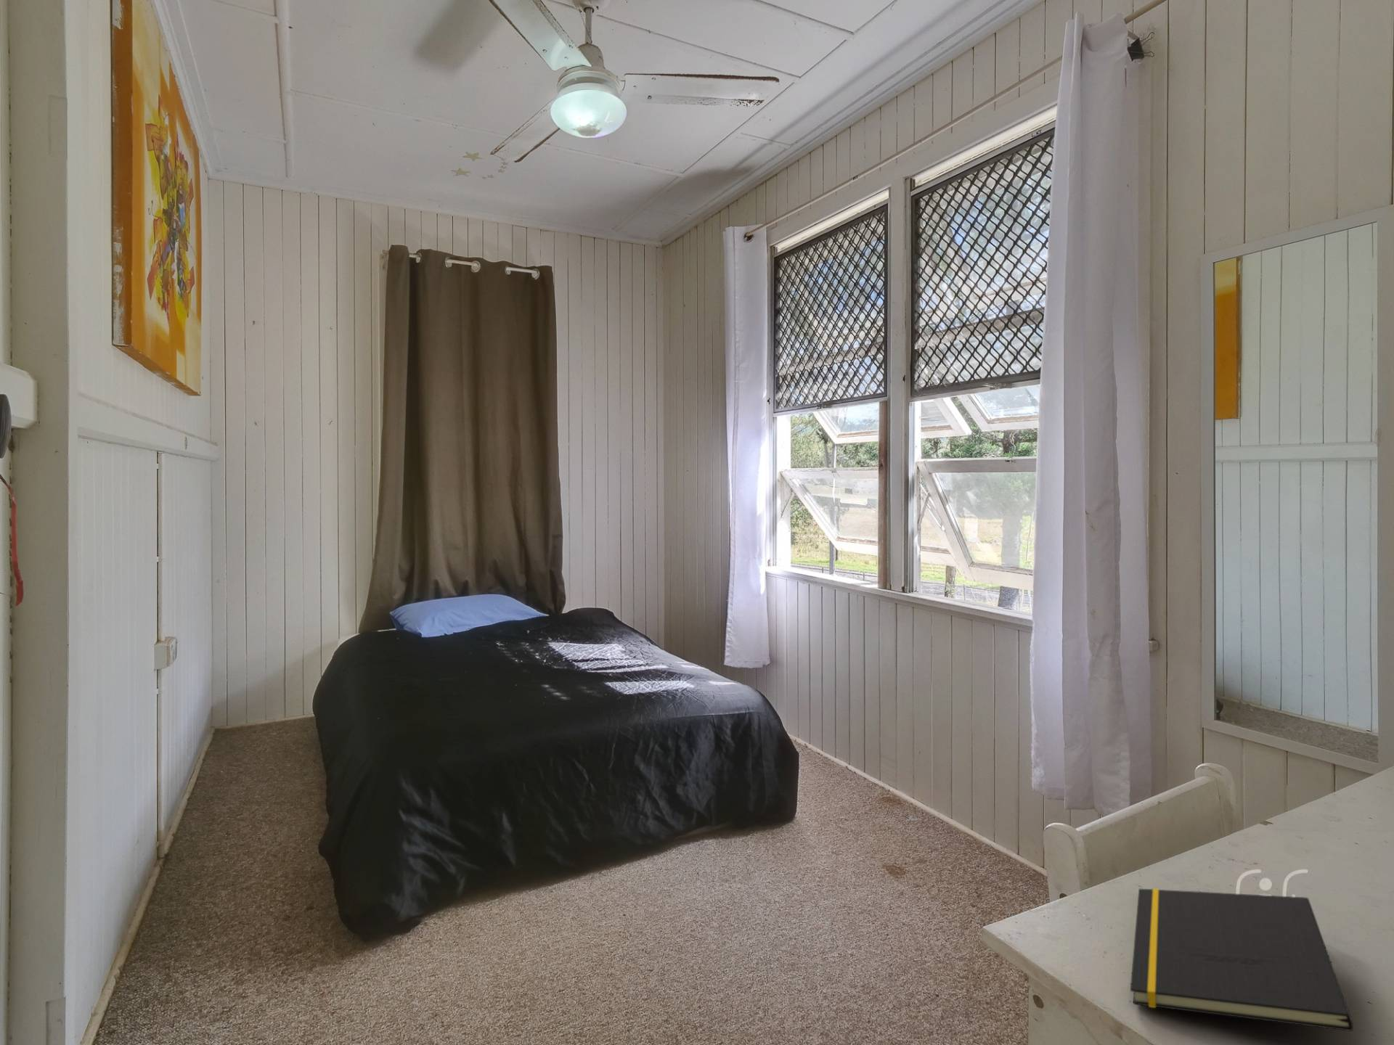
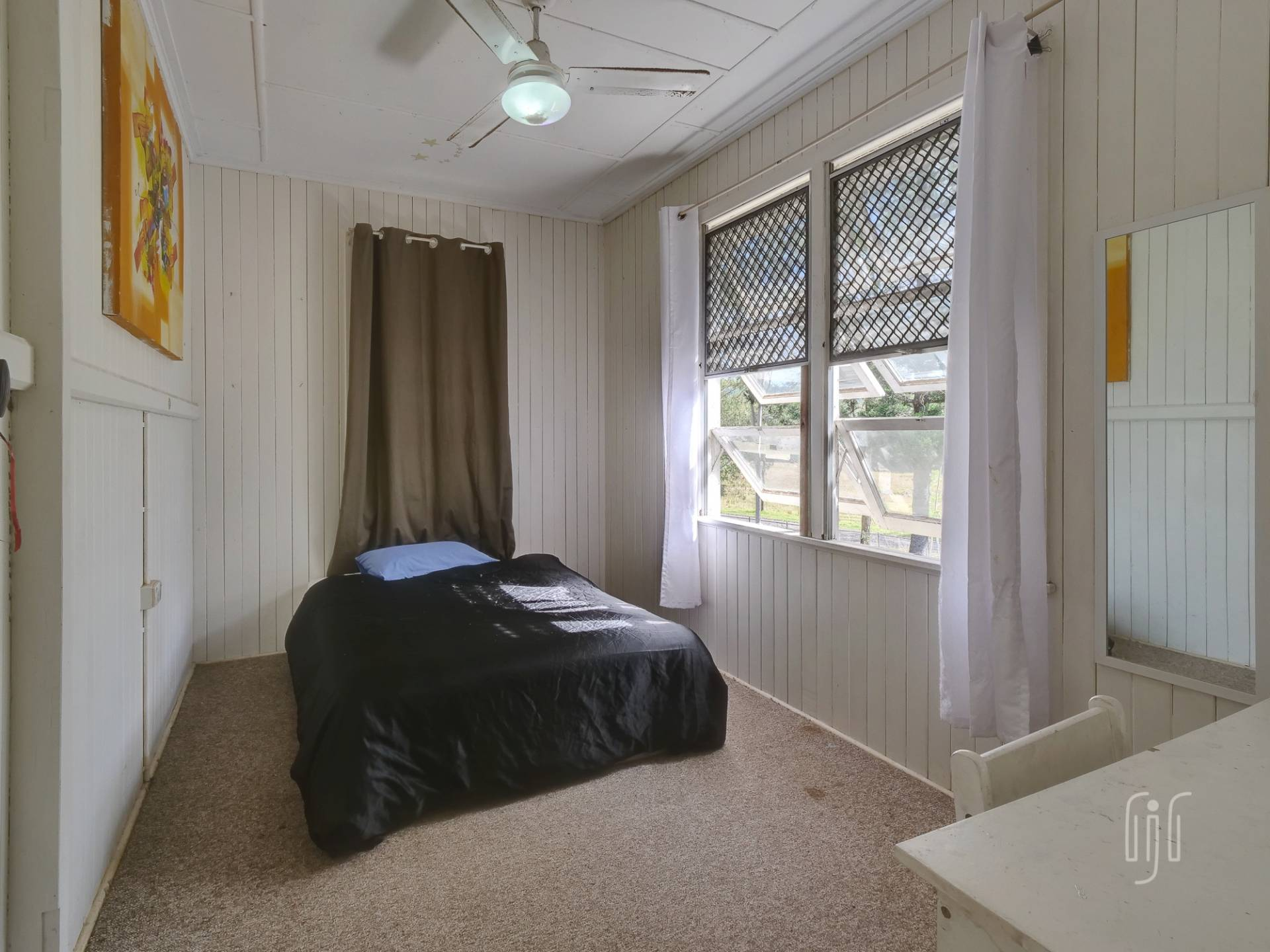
- notepad (1226, 947)
